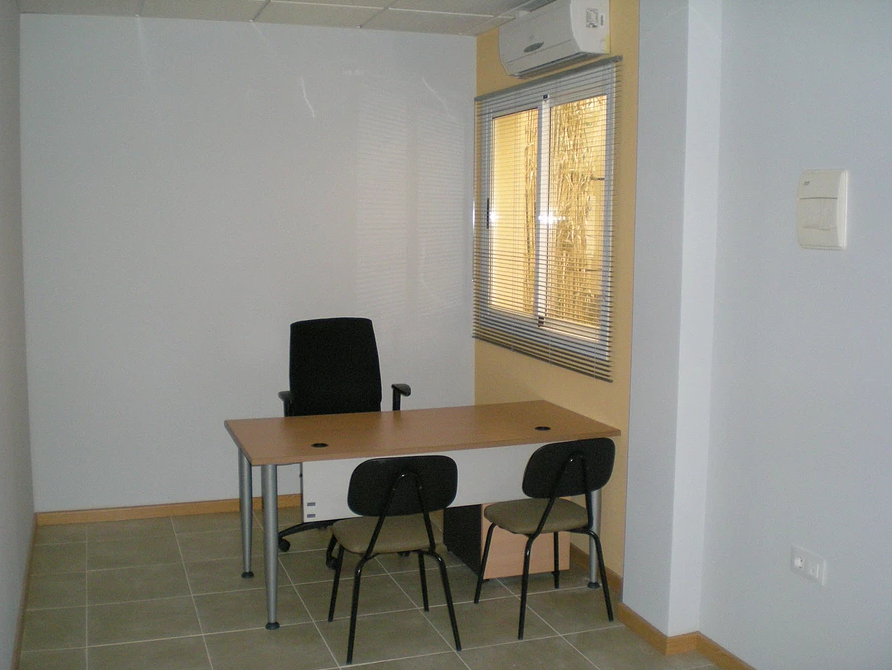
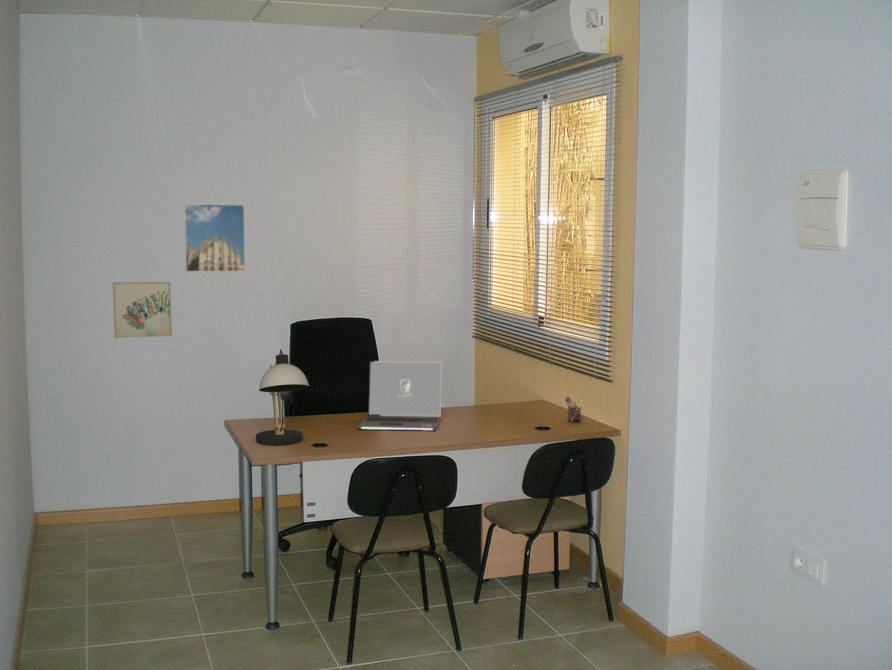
+ desk lamp (279, 395)
+ laptop (401, 394)
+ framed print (215, 238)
+ pen holder (573, 409)
+ wall art (142, 309)
